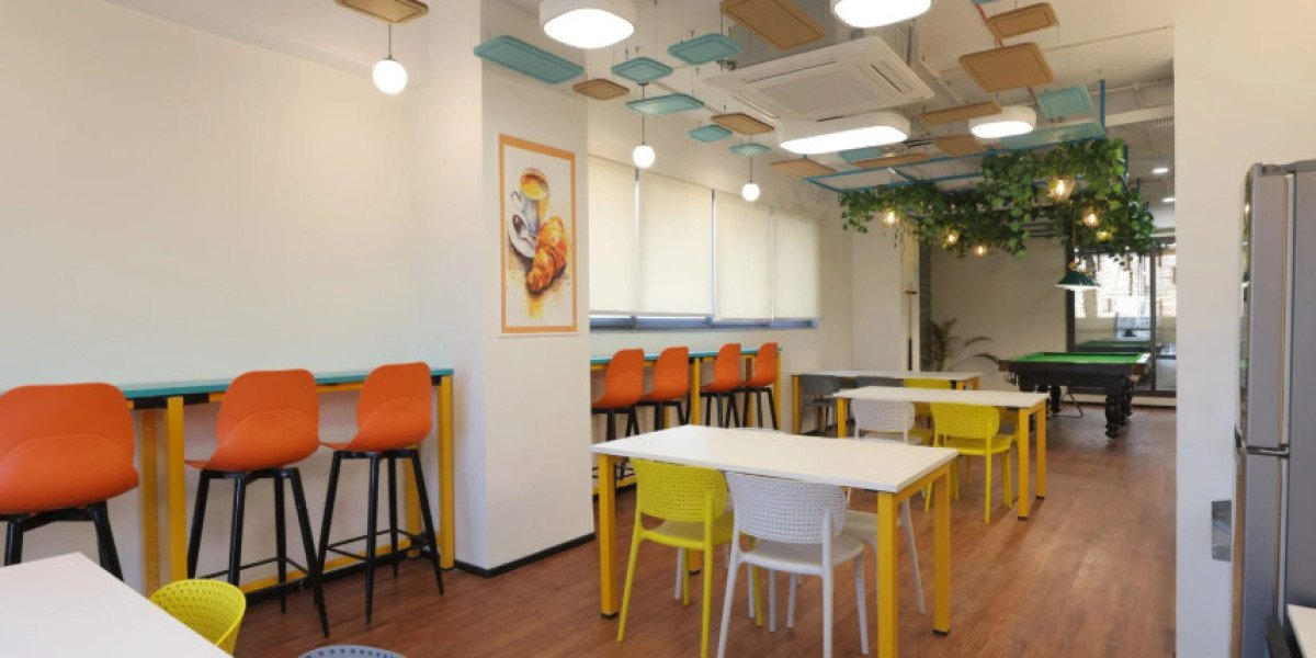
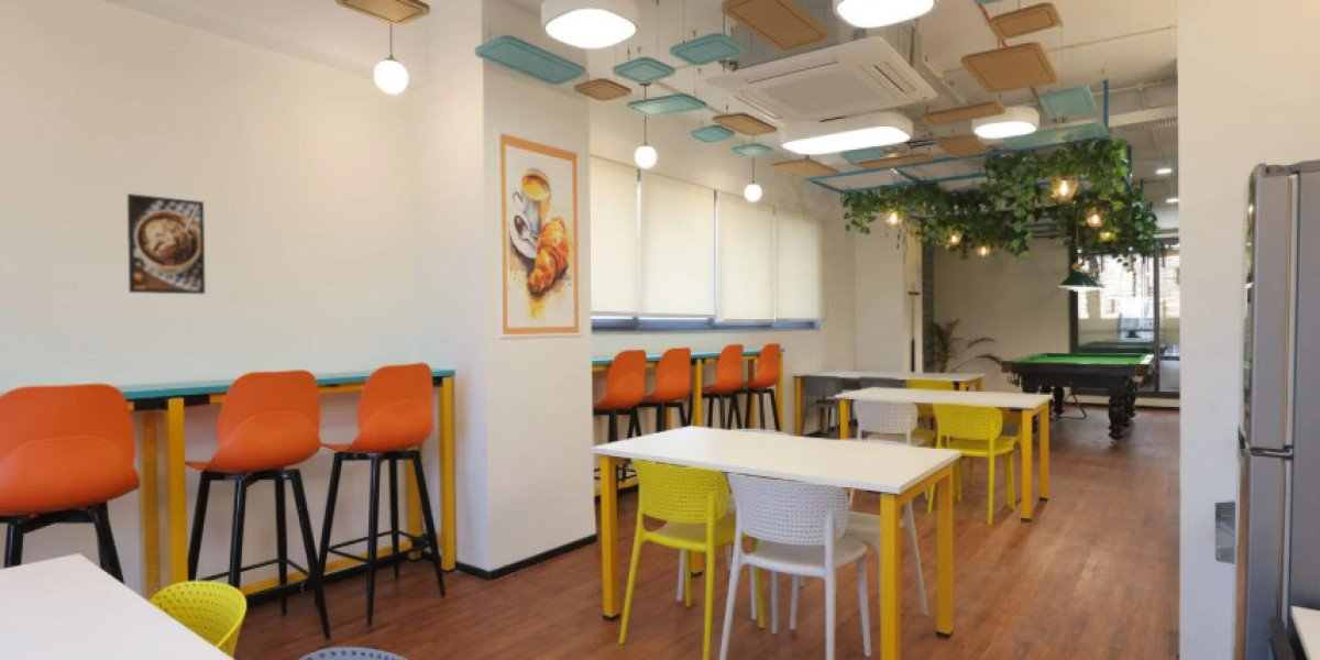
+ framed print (167, 245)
